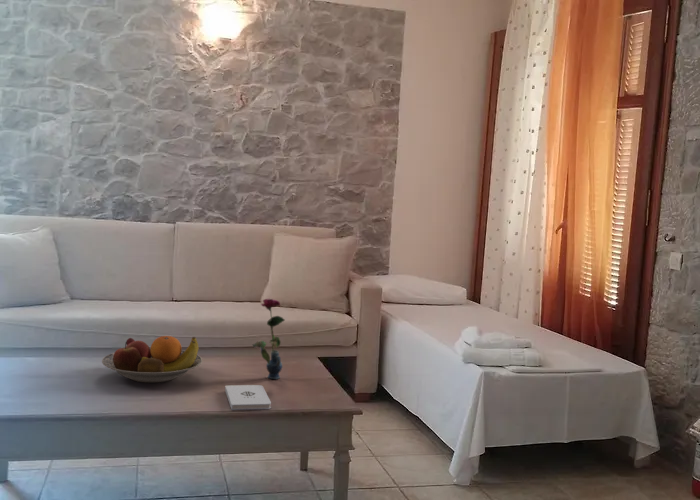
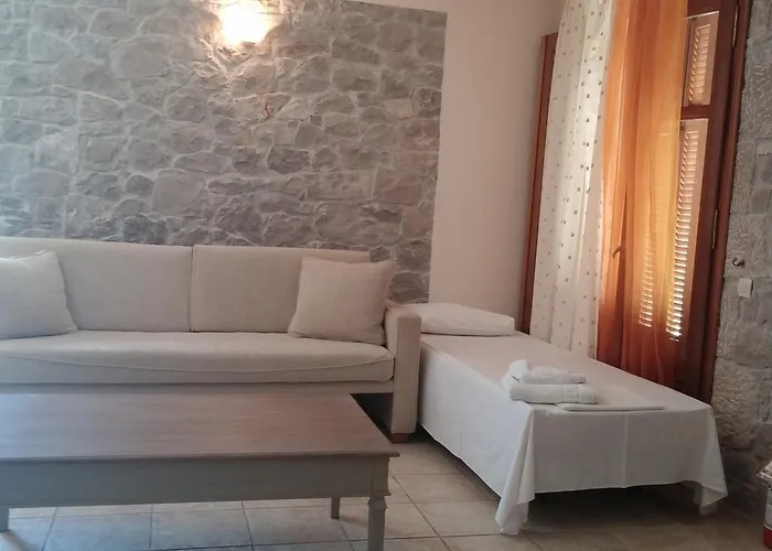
- fruit bowl (153, 355)
- notepad (247, 396)
- vase (270, 340)
